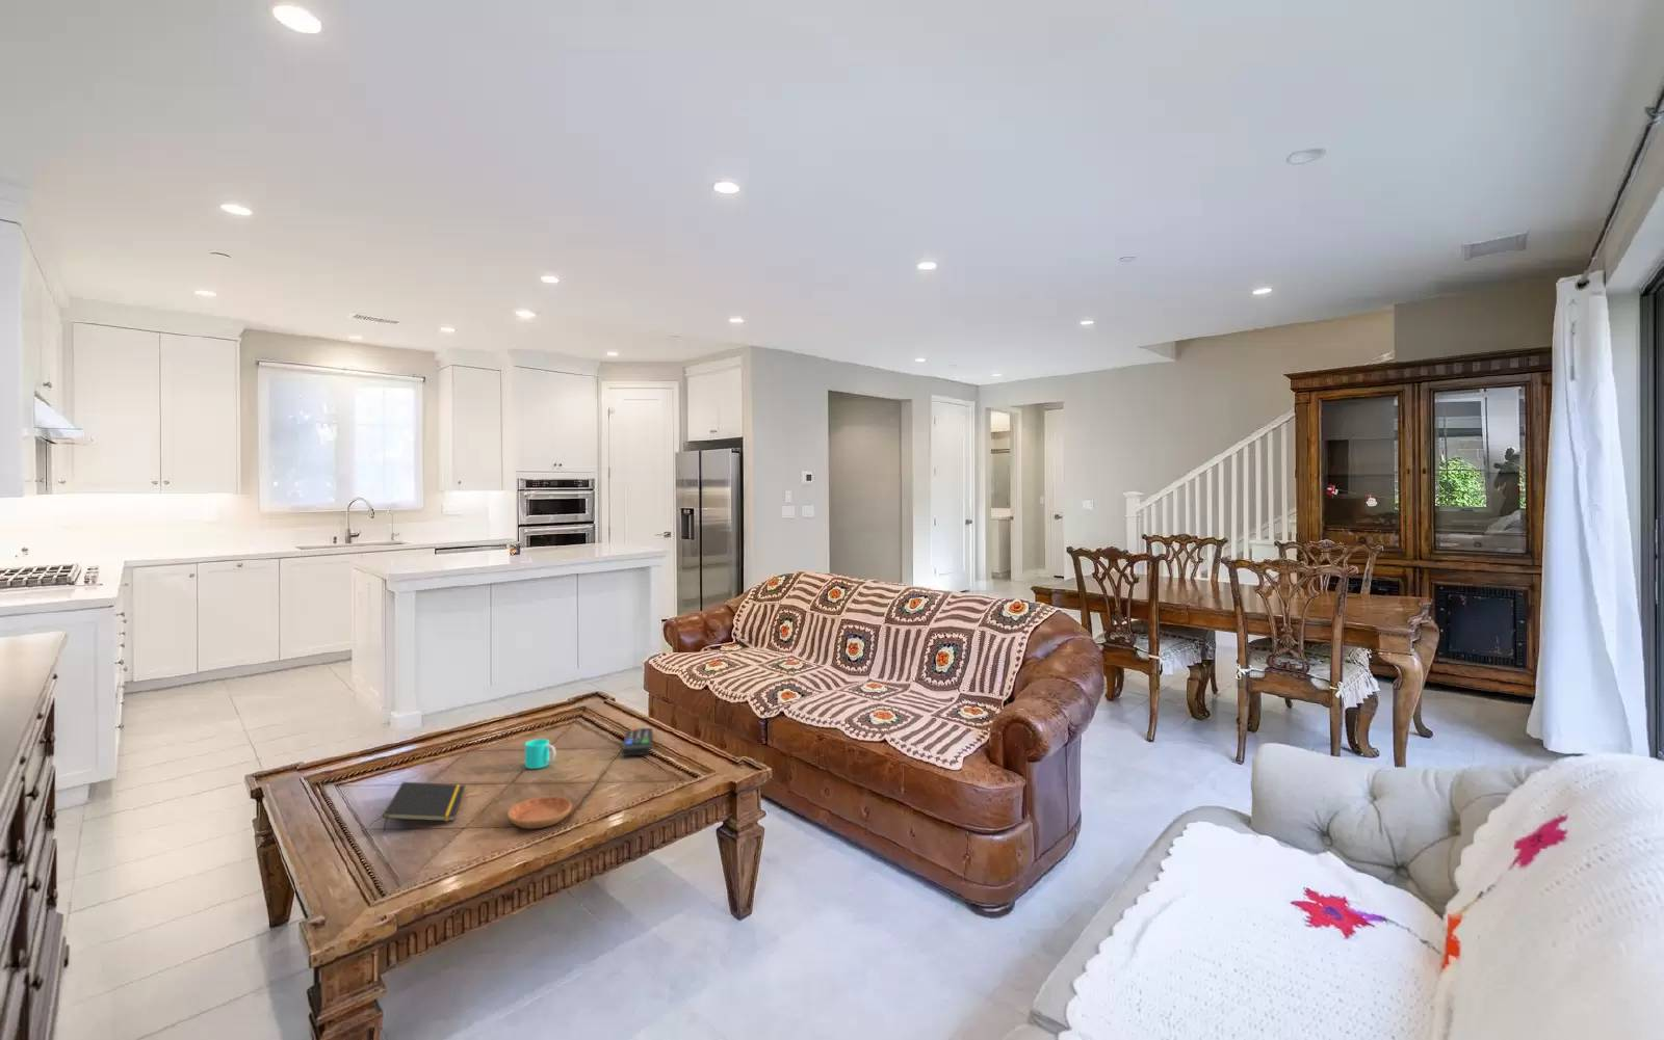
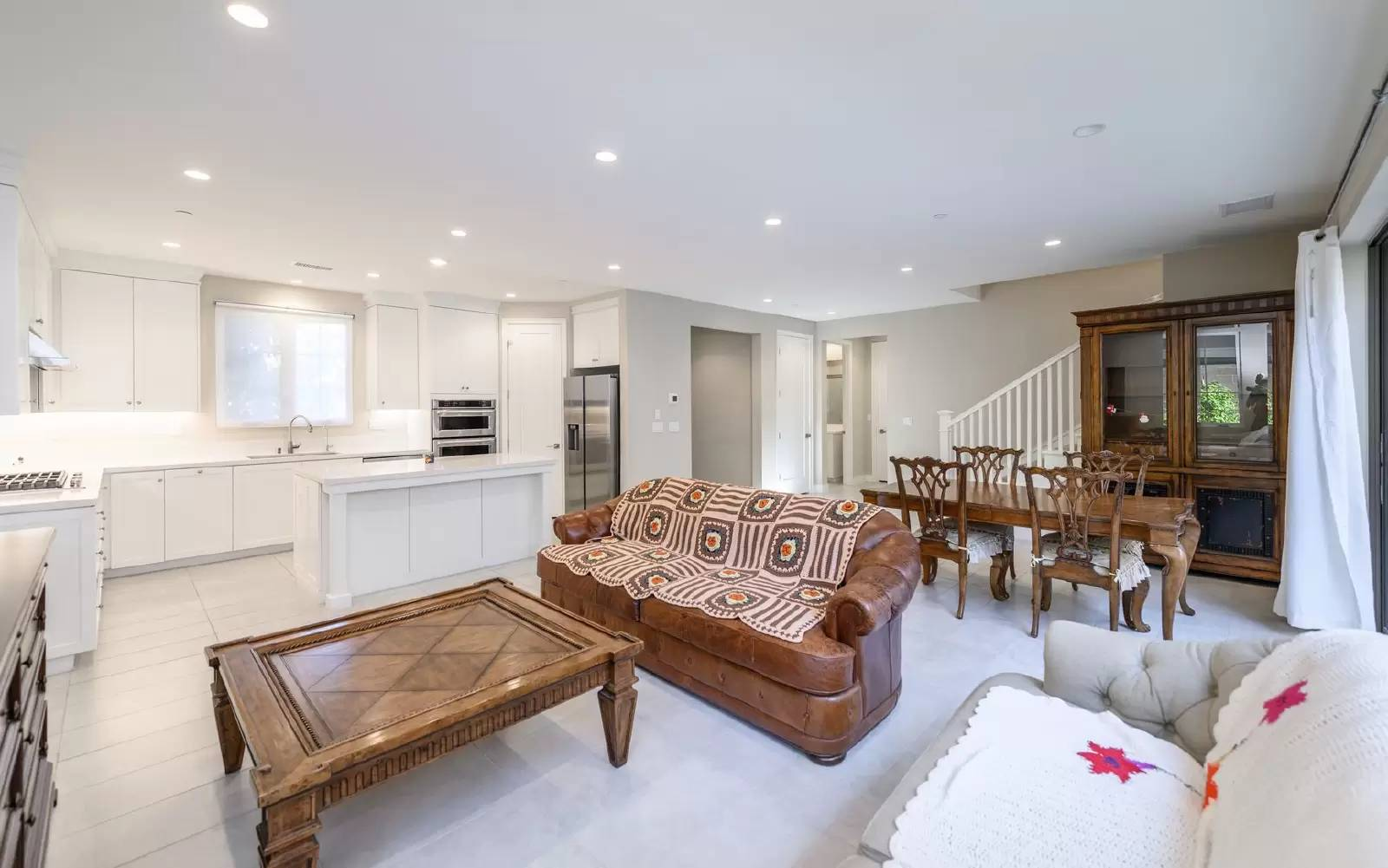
- remote control (638, 740)
- cup (541, 754)
- notepad (427, 800)
- saucer (539, 812)
